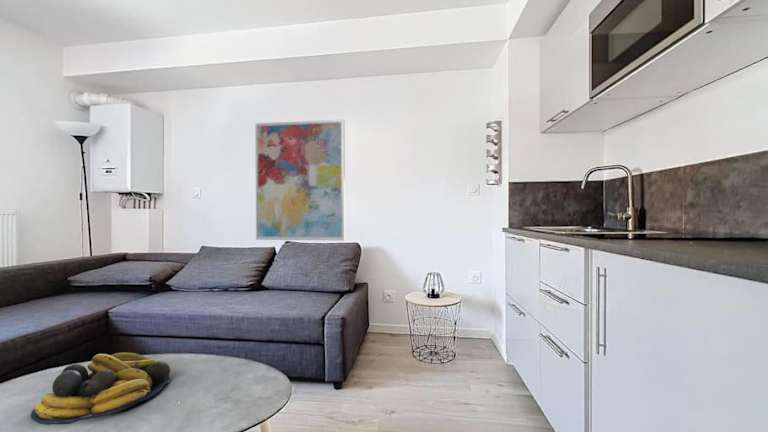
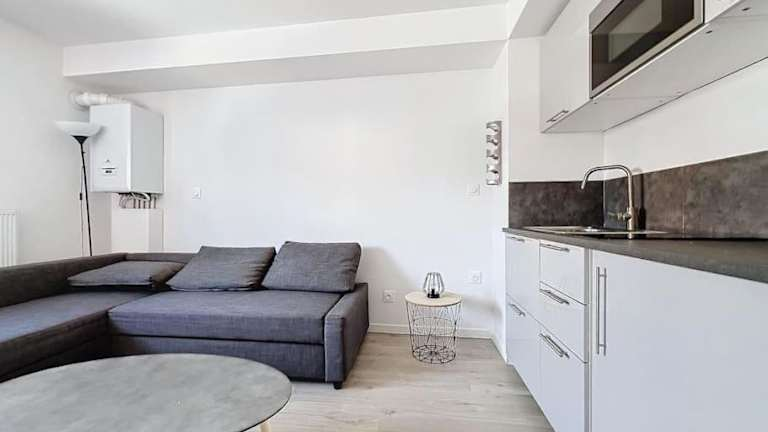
- fruit bowl (106, 375)
- wall art (299, 181)
